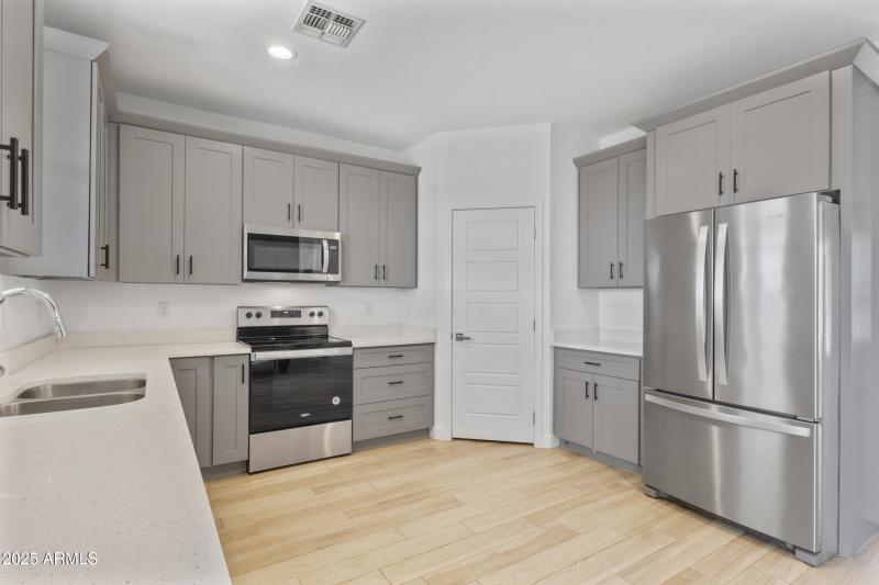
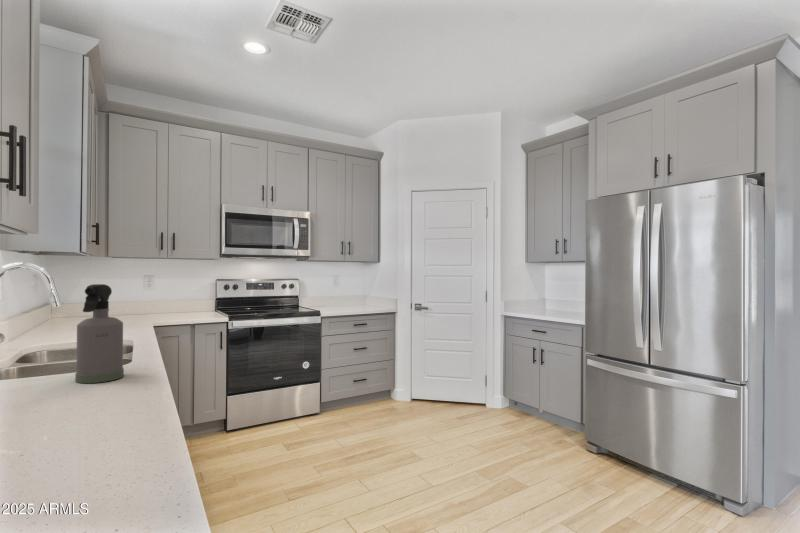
+ spray bottle (98, 331)
